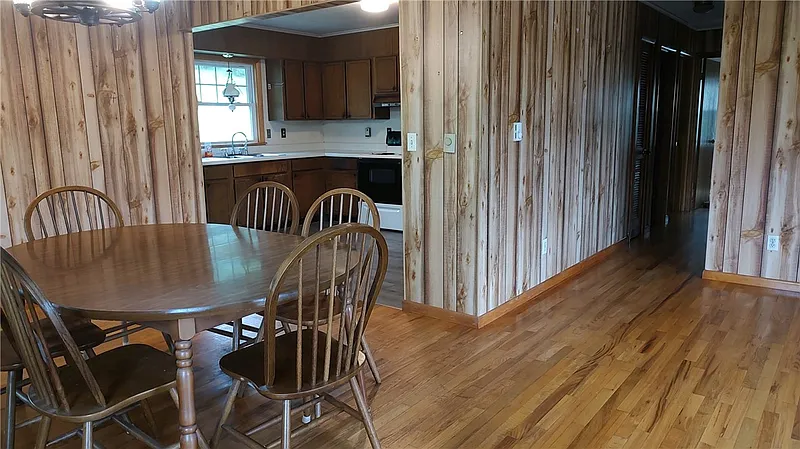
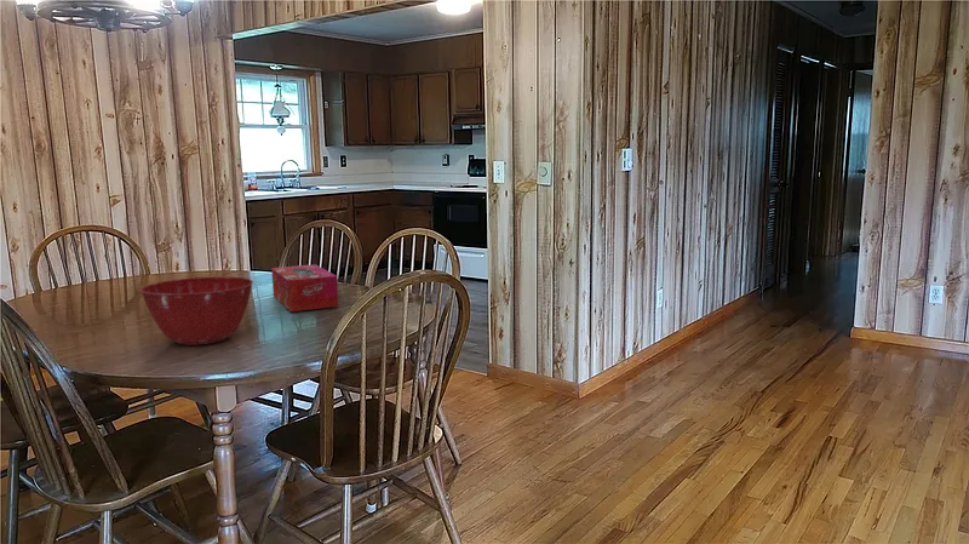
+ tissue box (303, 286)
+ mixing bowl (200, 311)
